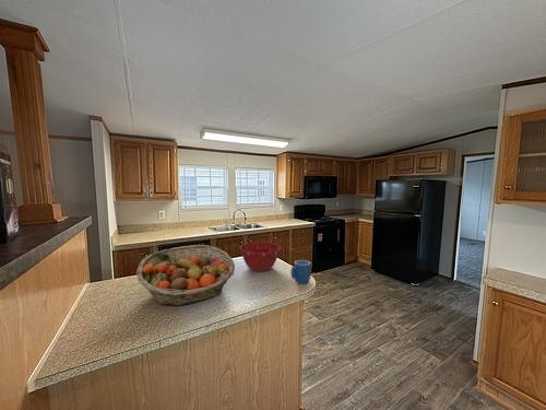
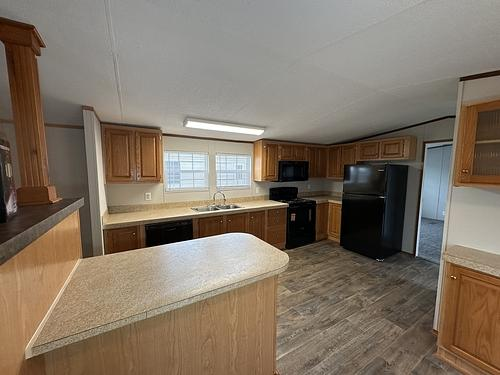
- mug (300, 272)
- mixing bowl (260, 257)
- fruit basket (189, 272)
